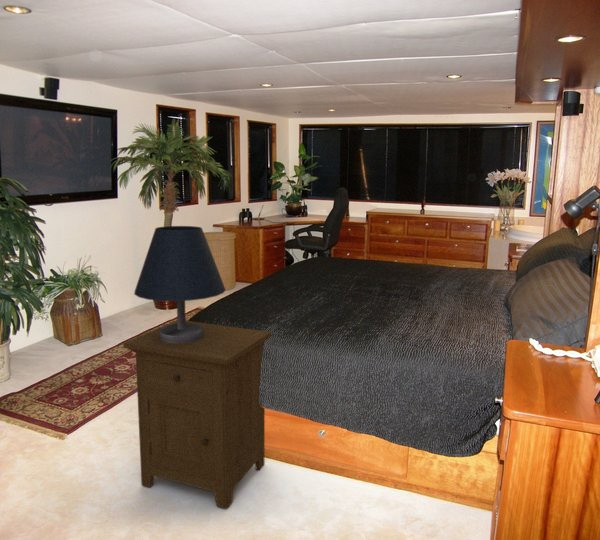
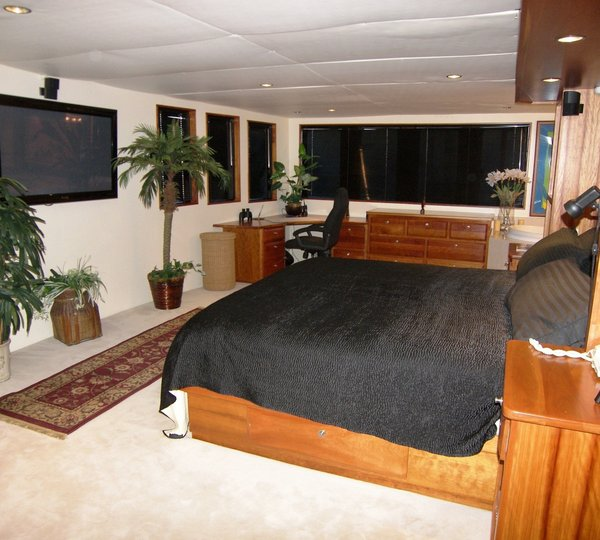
- nightstand (201, 408)
- table lamp (180, 282)
